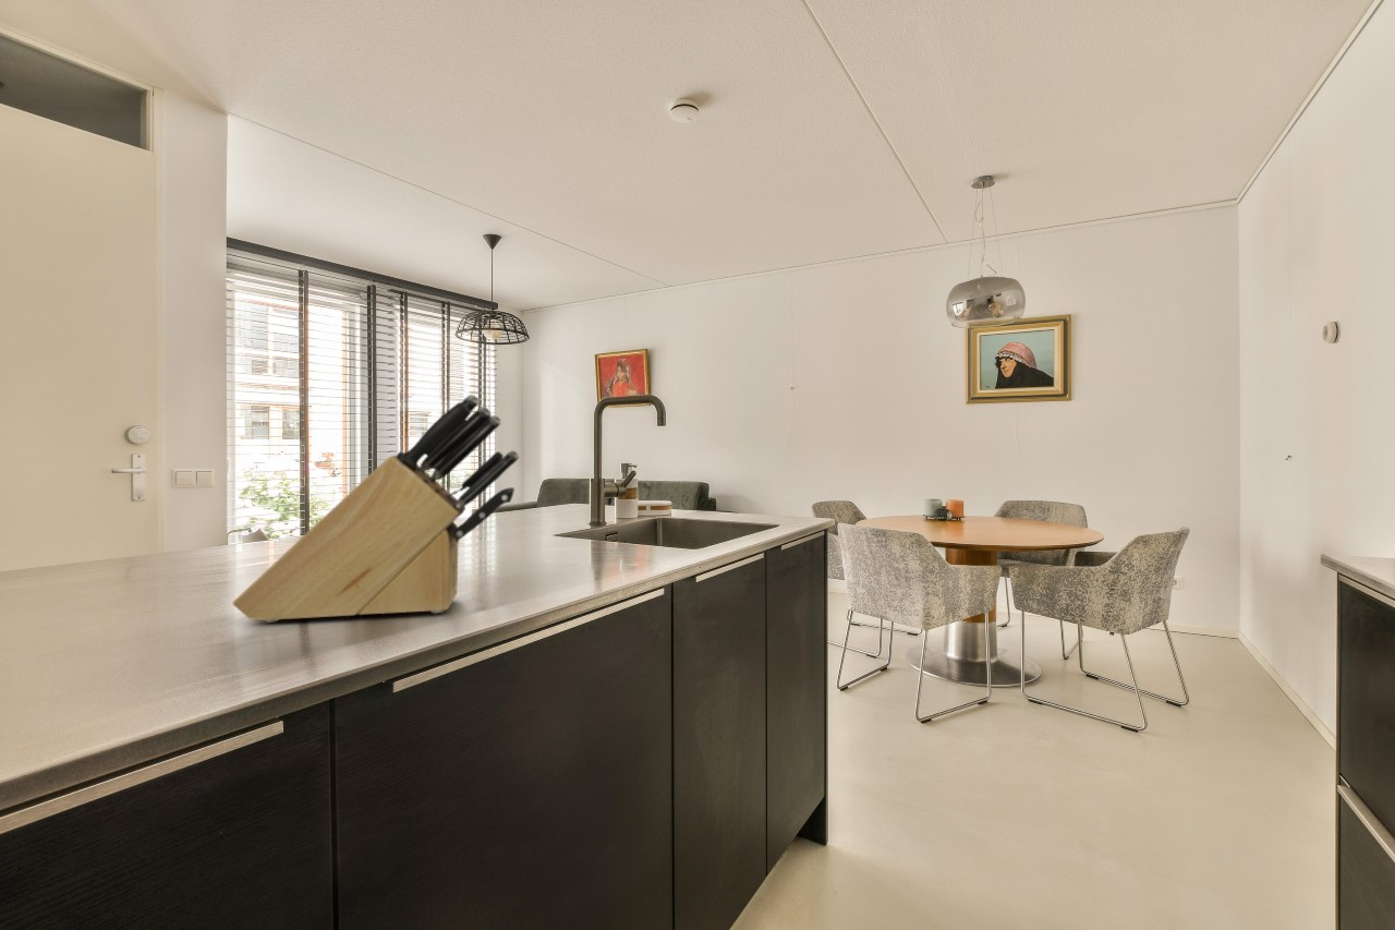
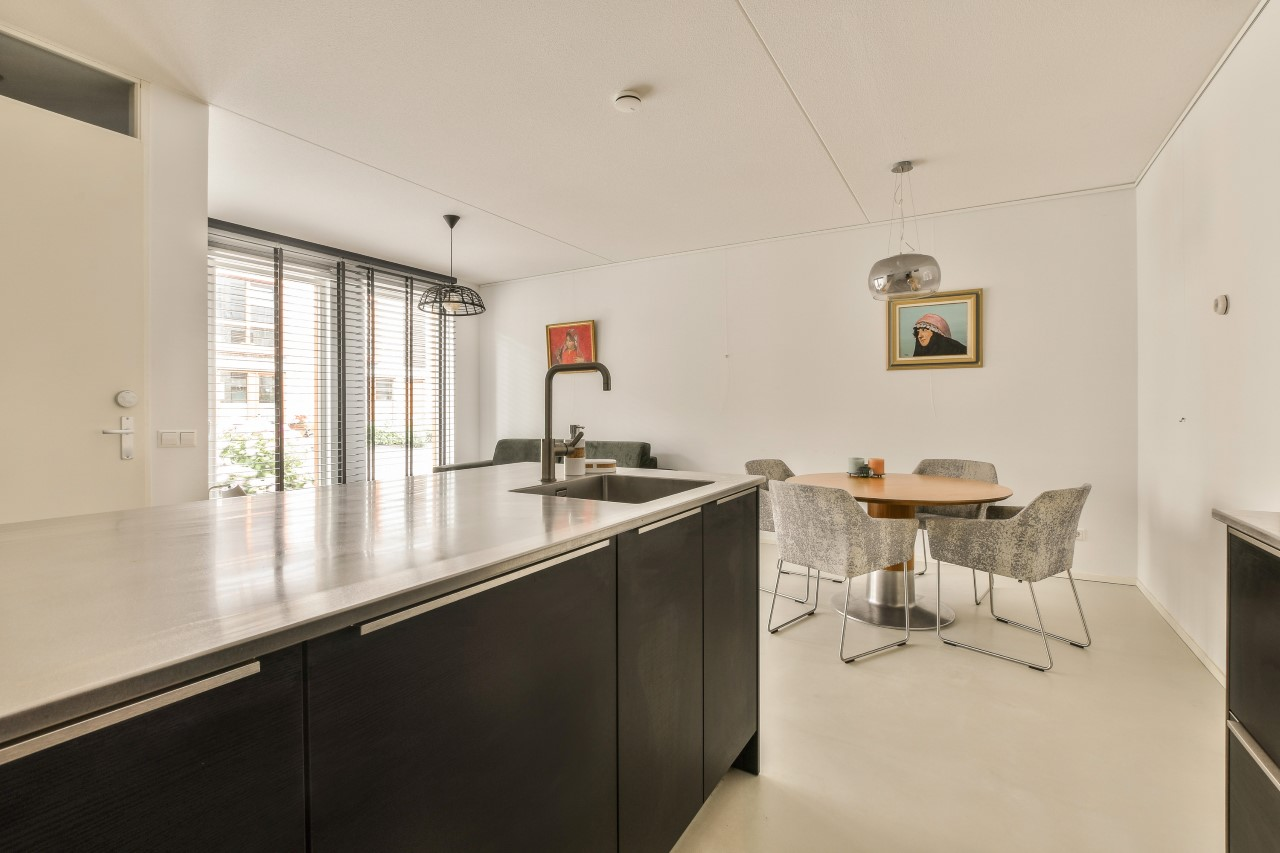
- knife block (390, 499)
